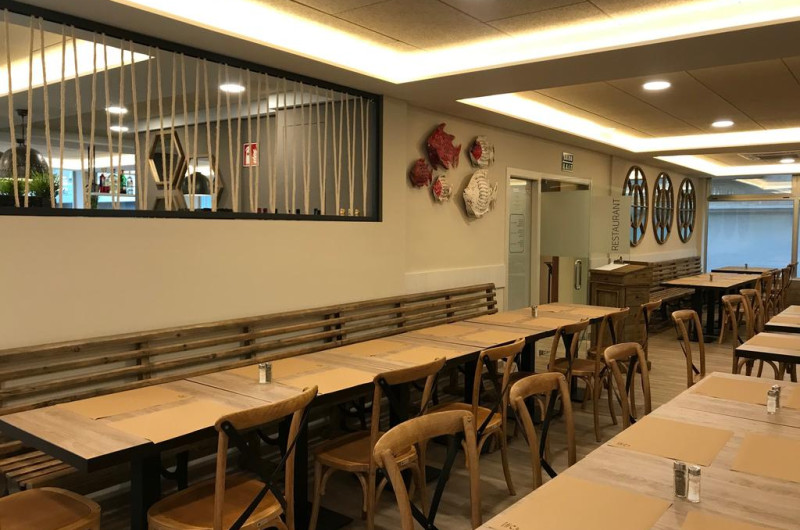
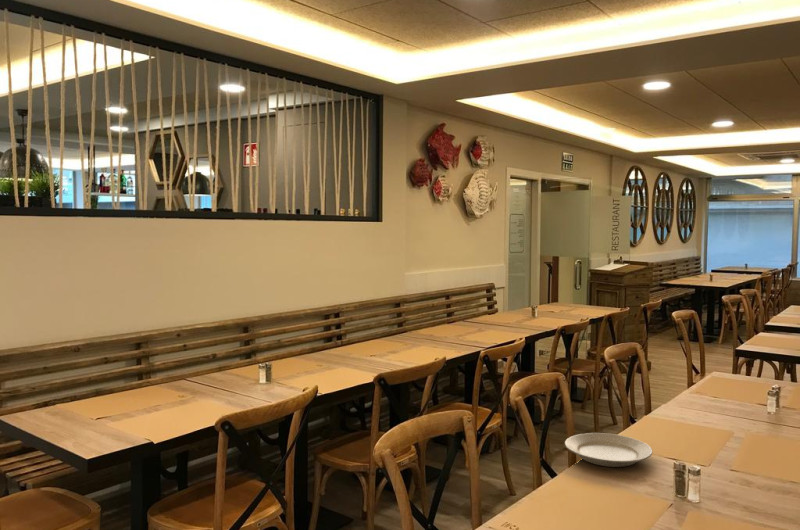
+ plate (607, 451)
